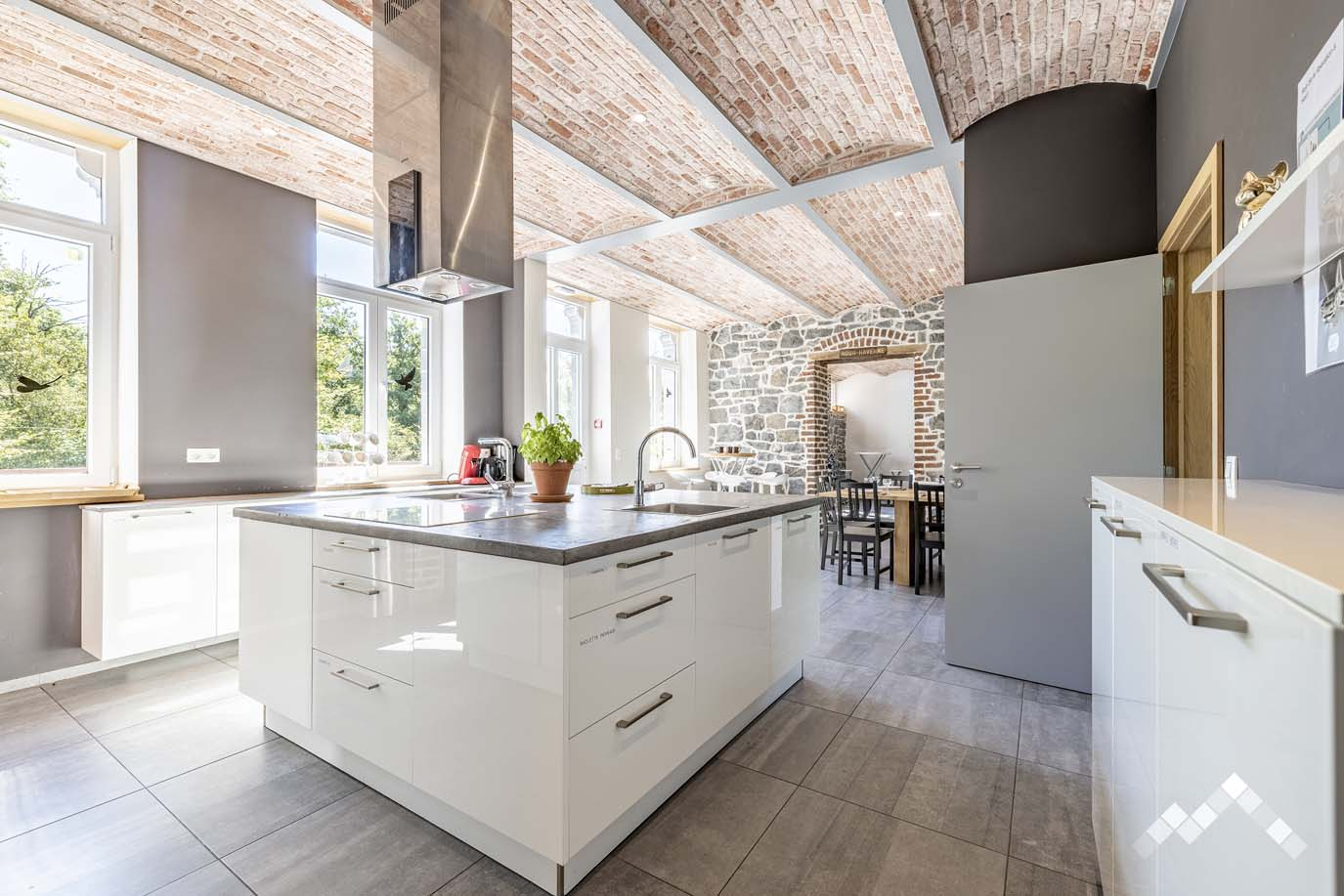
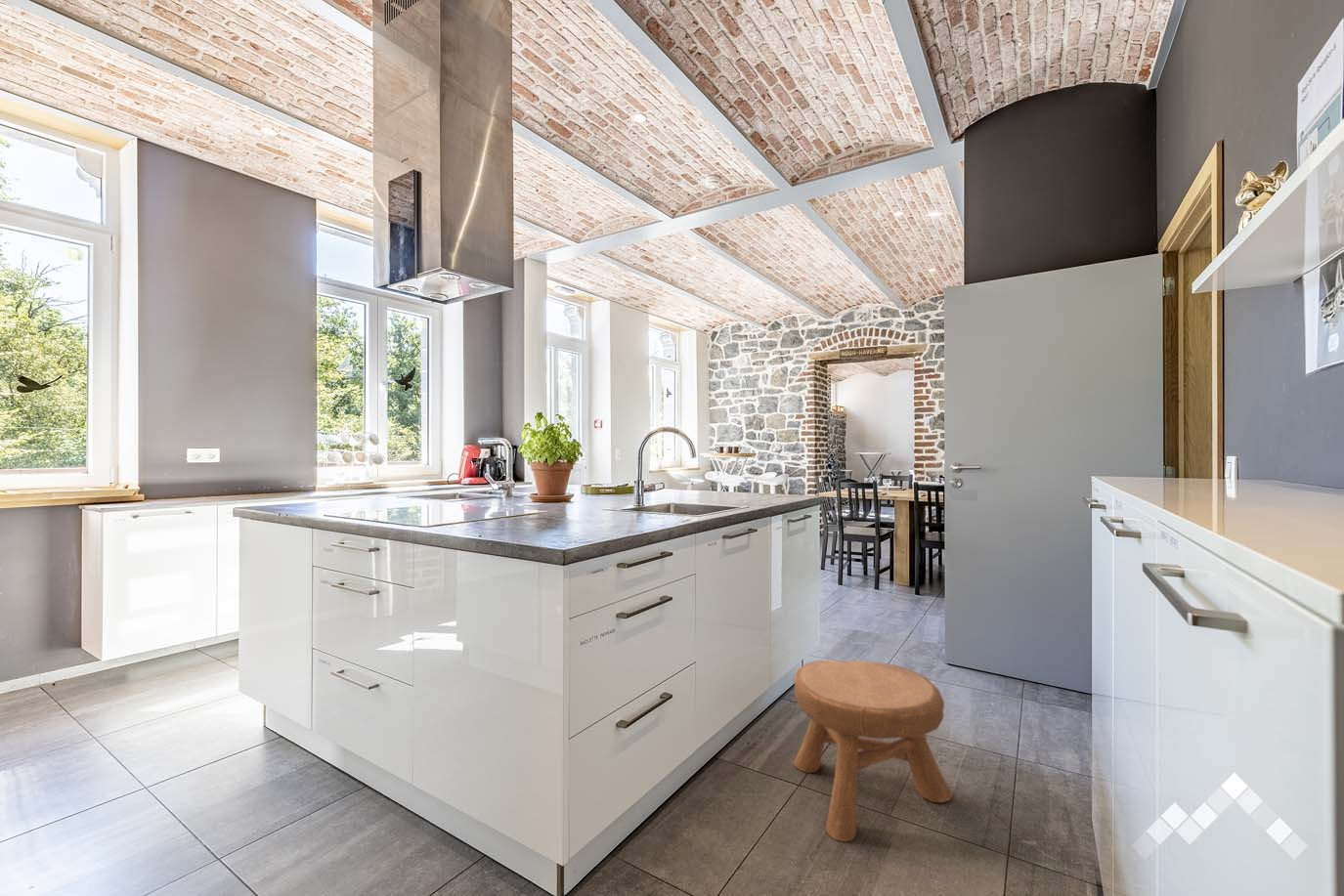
+ stool (874, 737)
